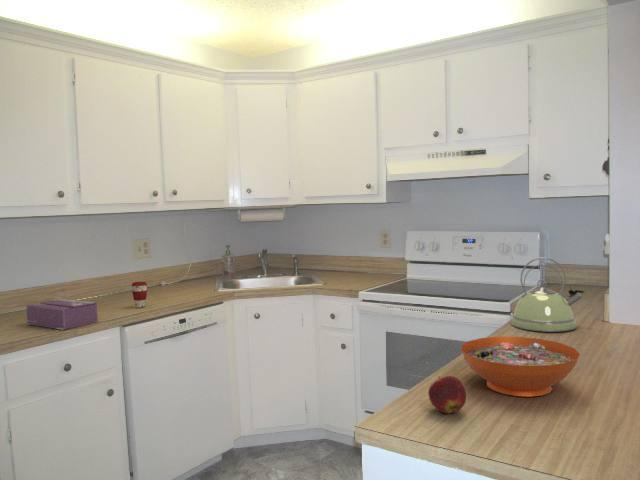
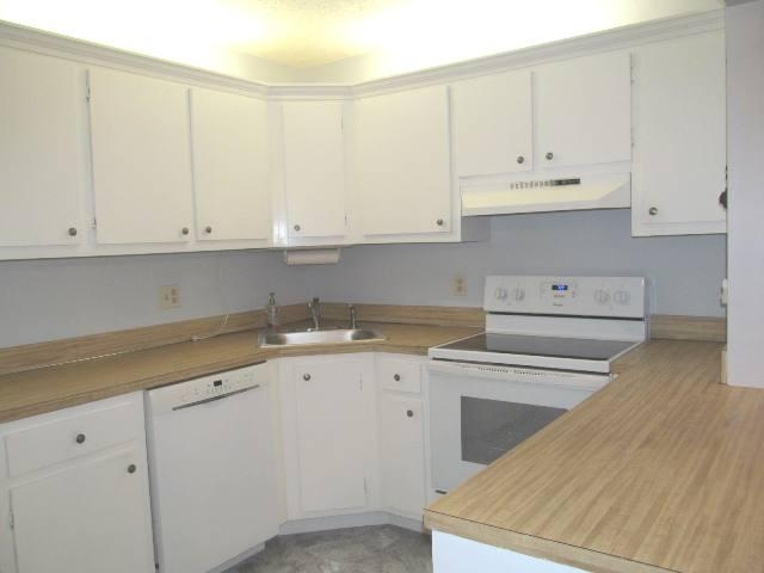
- decorative bowl (518, 367)
- kettle (547, 291)
- tissue box (61, 313)
- coffee cup (139, 294)
- apple (447, 393)
